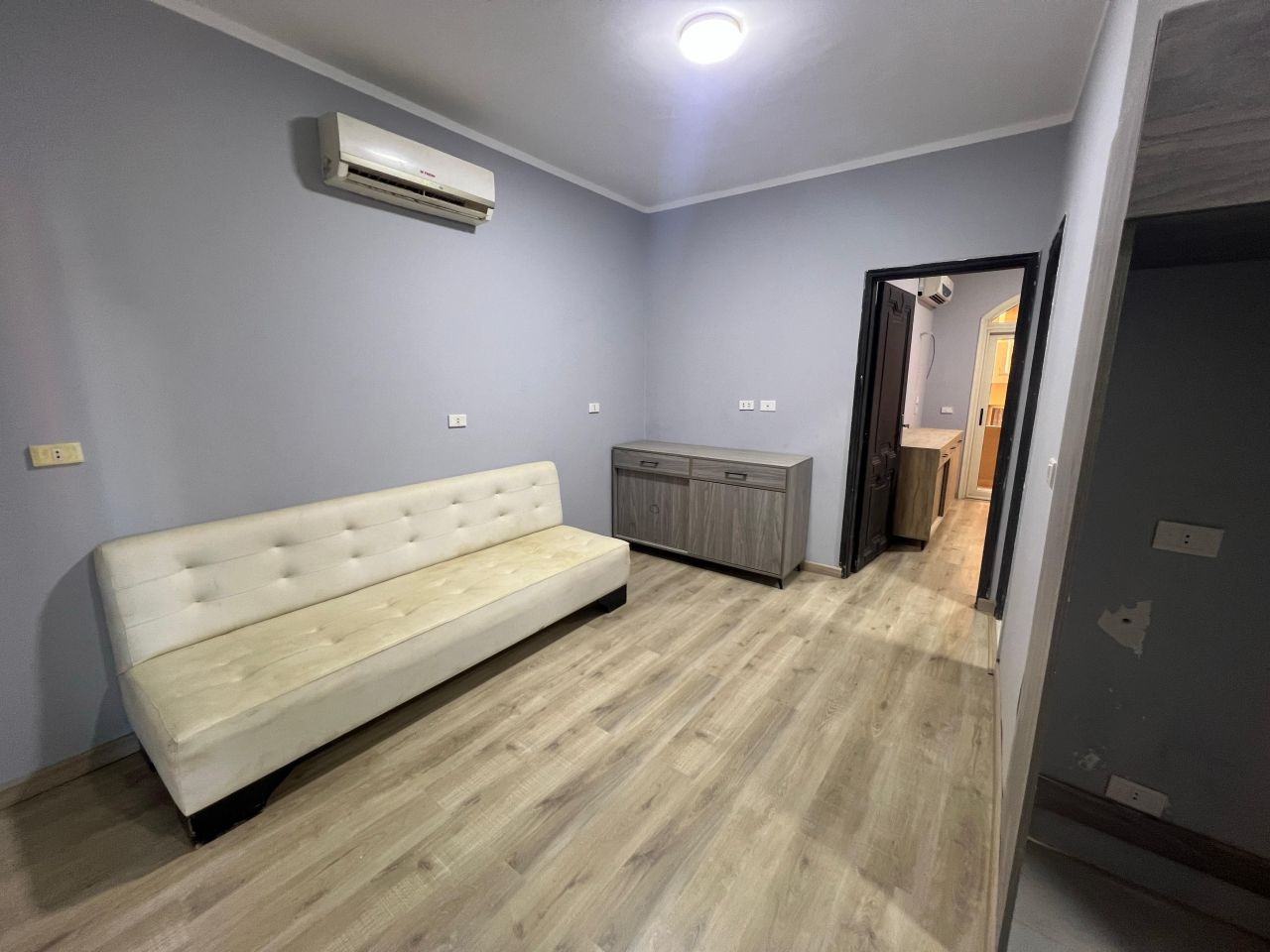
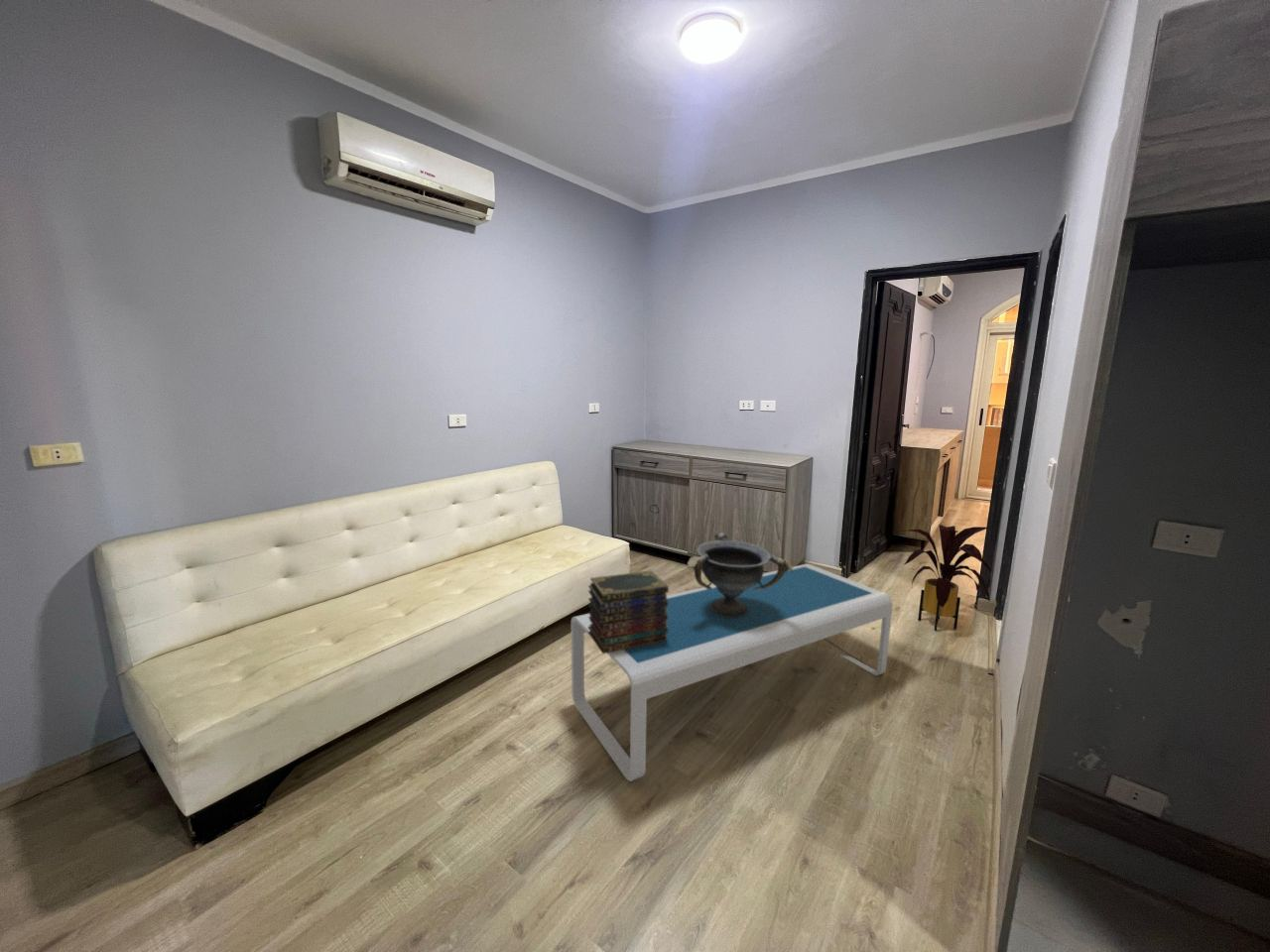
+ house plant (941, 574)
+ book stack (627, 608)
+ decorative bowl (735, 574)
+ coffee table (737, 647)
